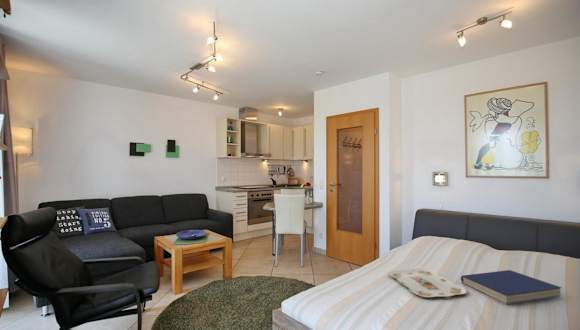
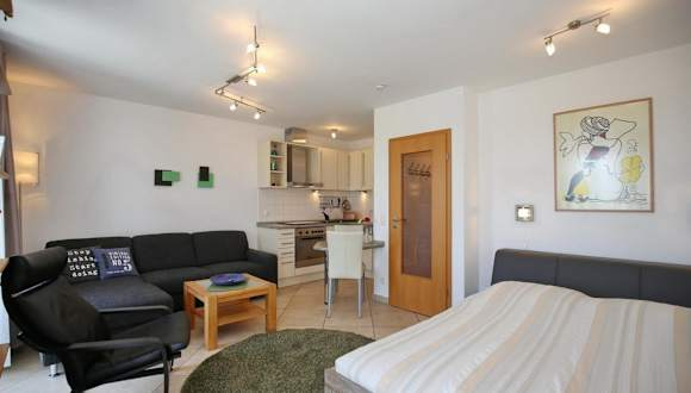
- book (506, 283)
- serving tray (424, 282)
